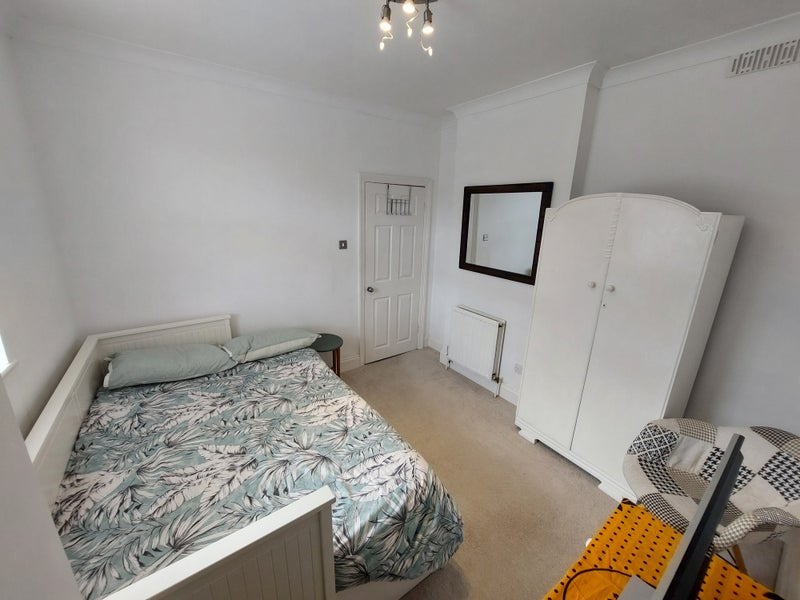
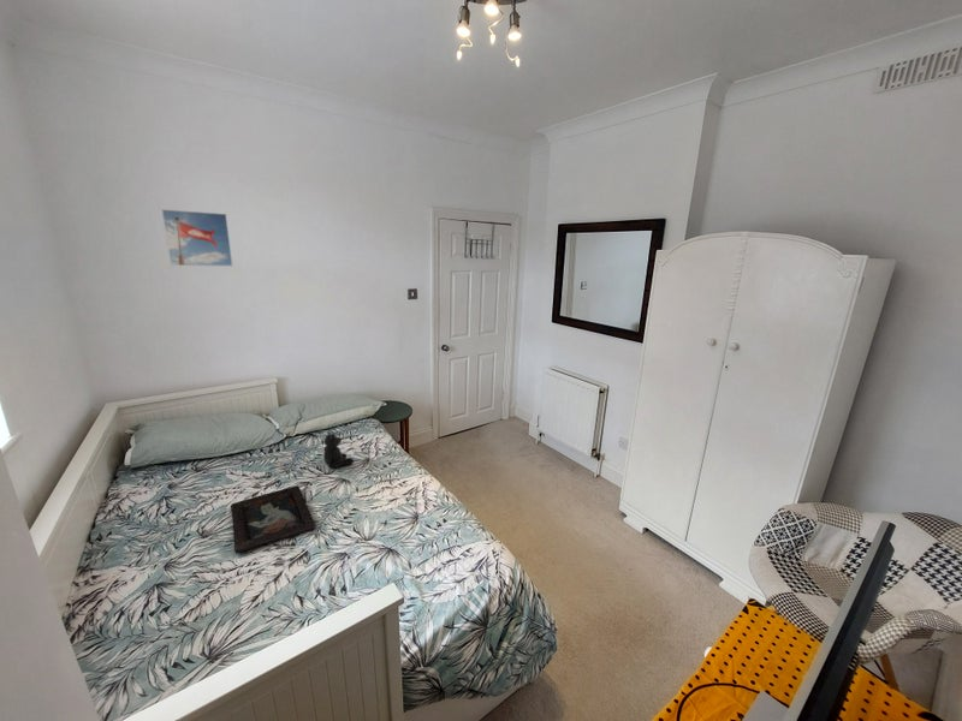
+ teddy bear (337, 447)
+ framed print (198, 239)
+ decorative tray (271, 516)
